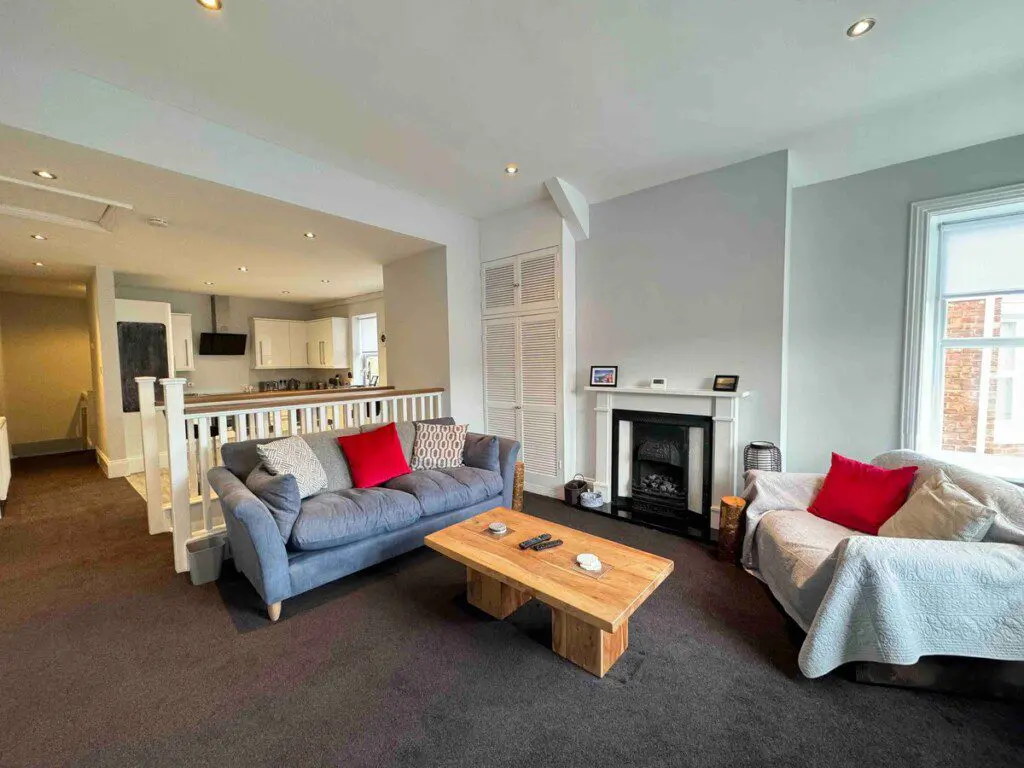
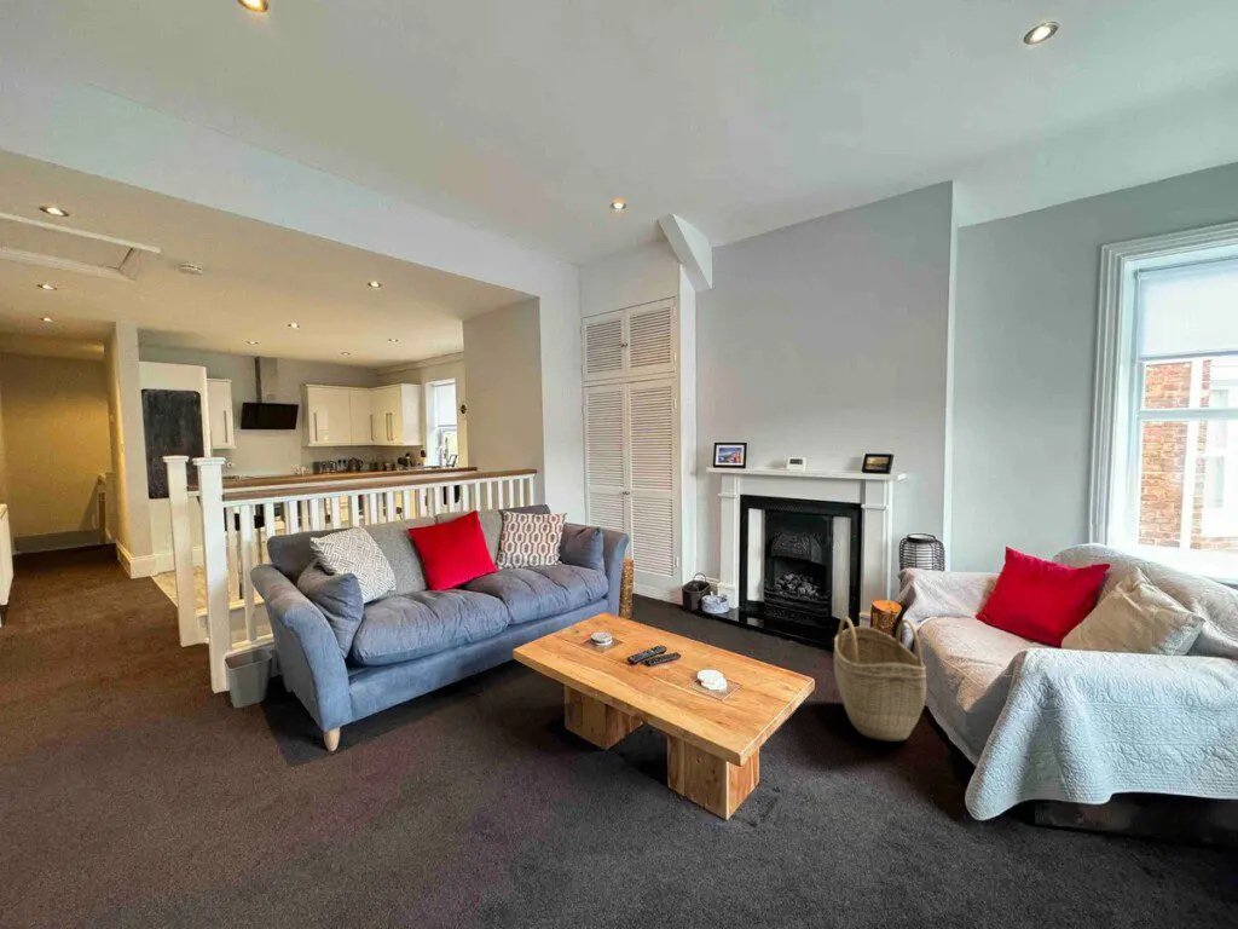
+ woven basket (877, 671)
